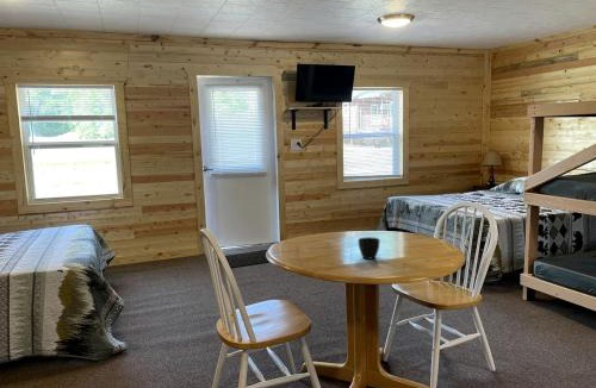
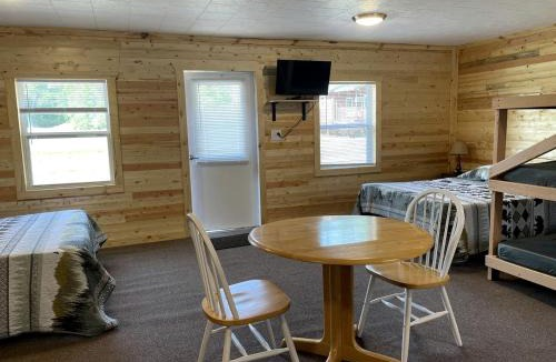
- cup (368, 248)
